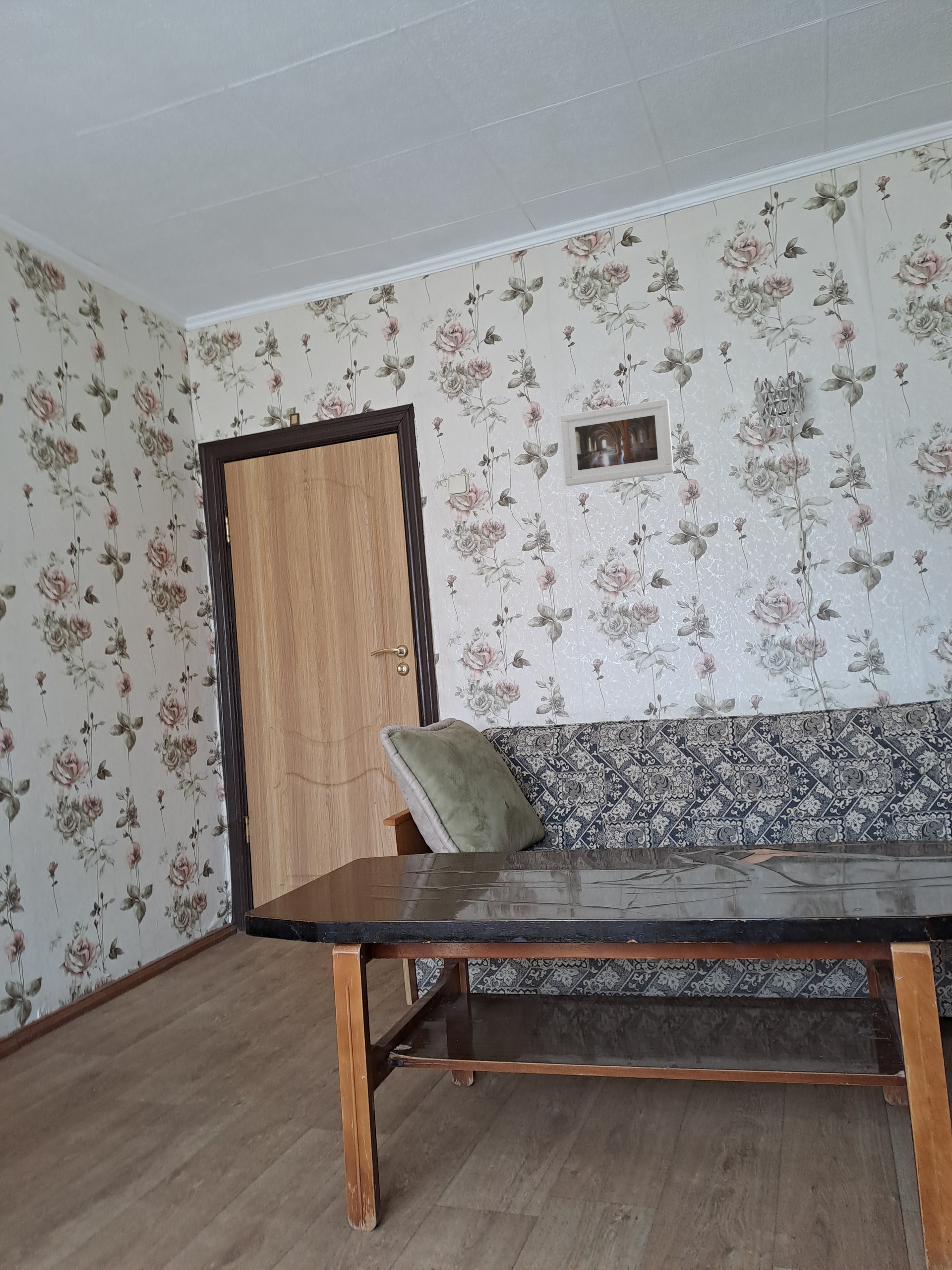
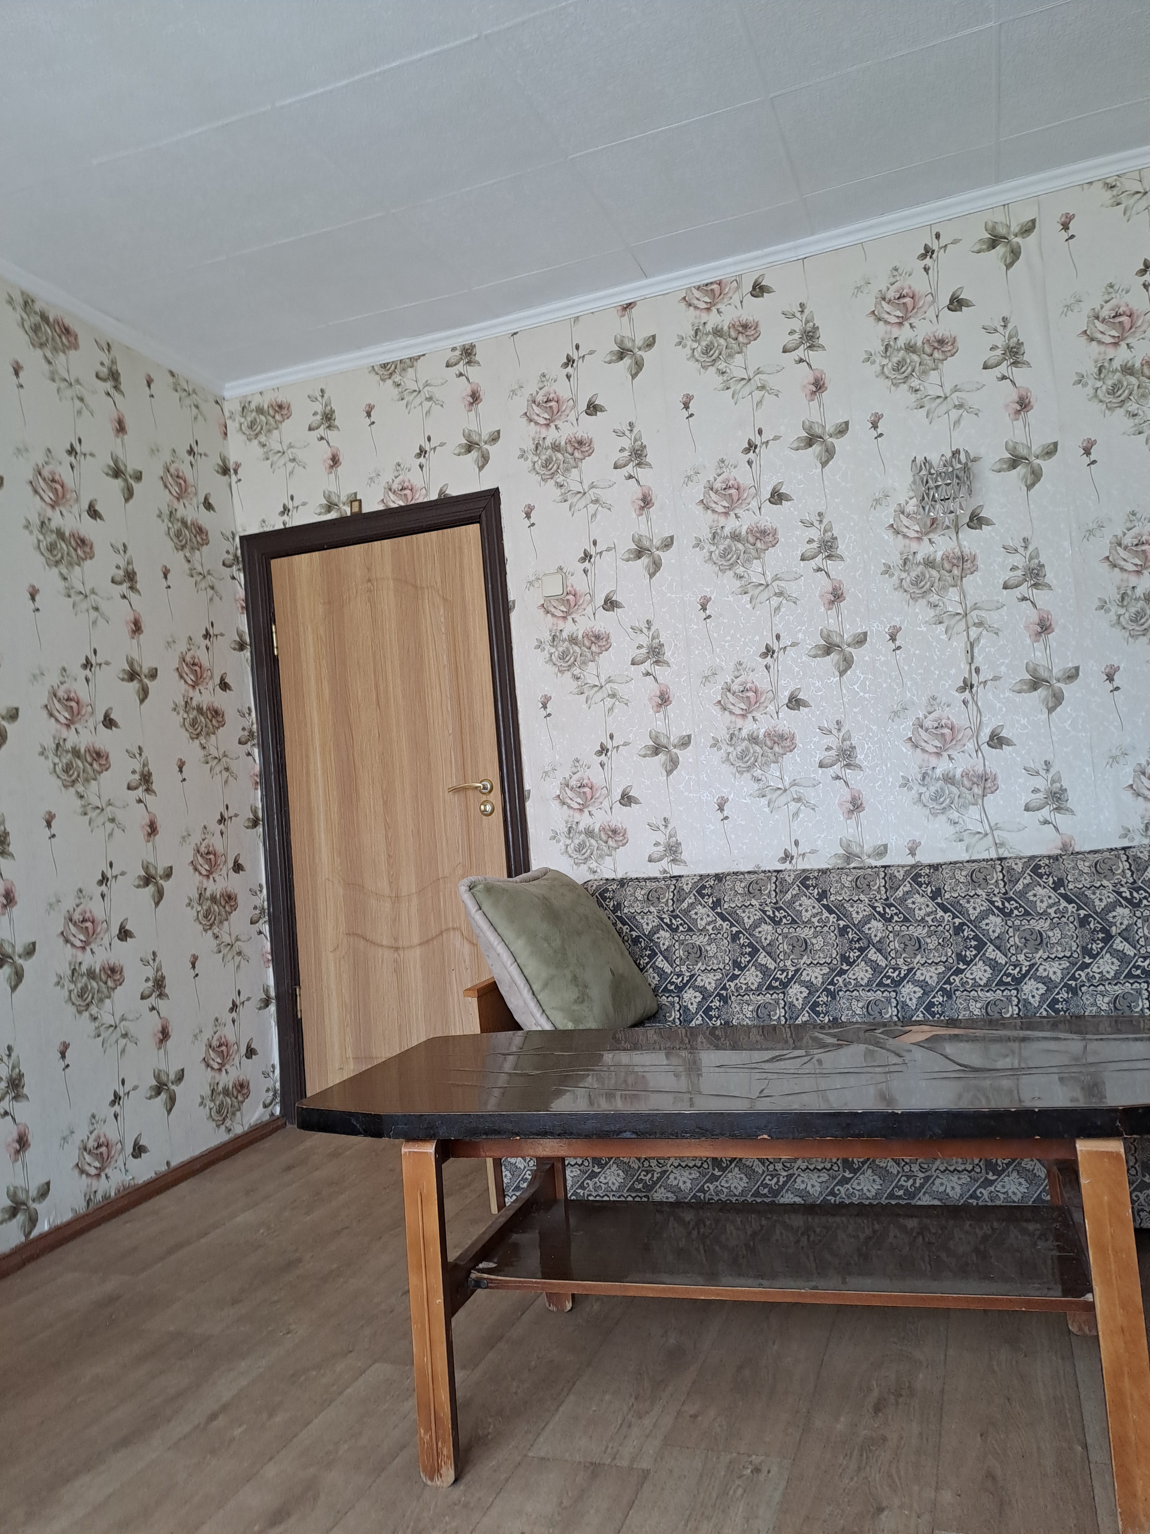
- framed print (616, 443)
